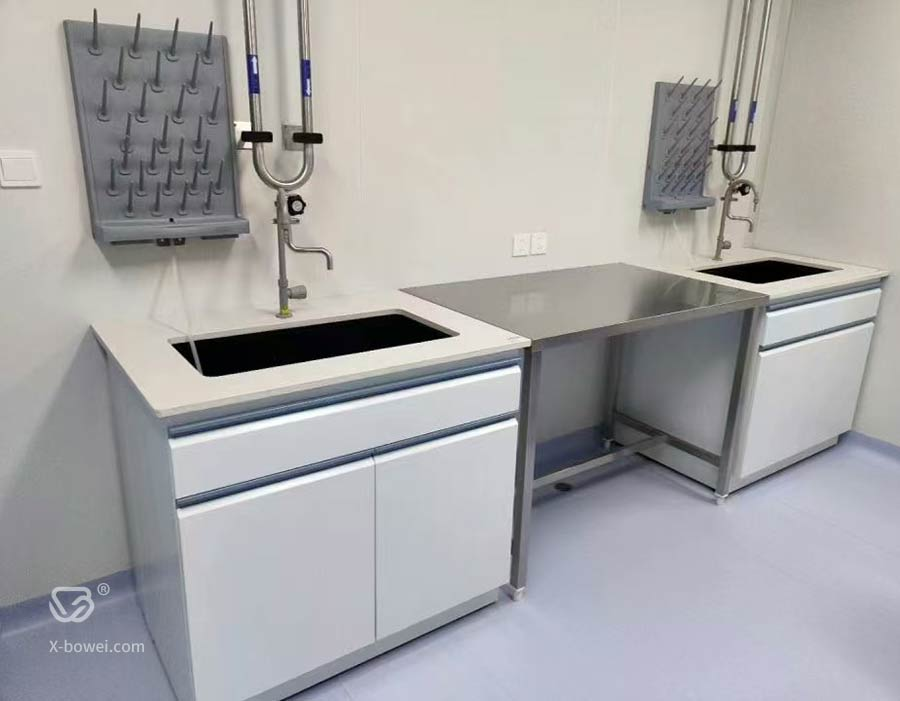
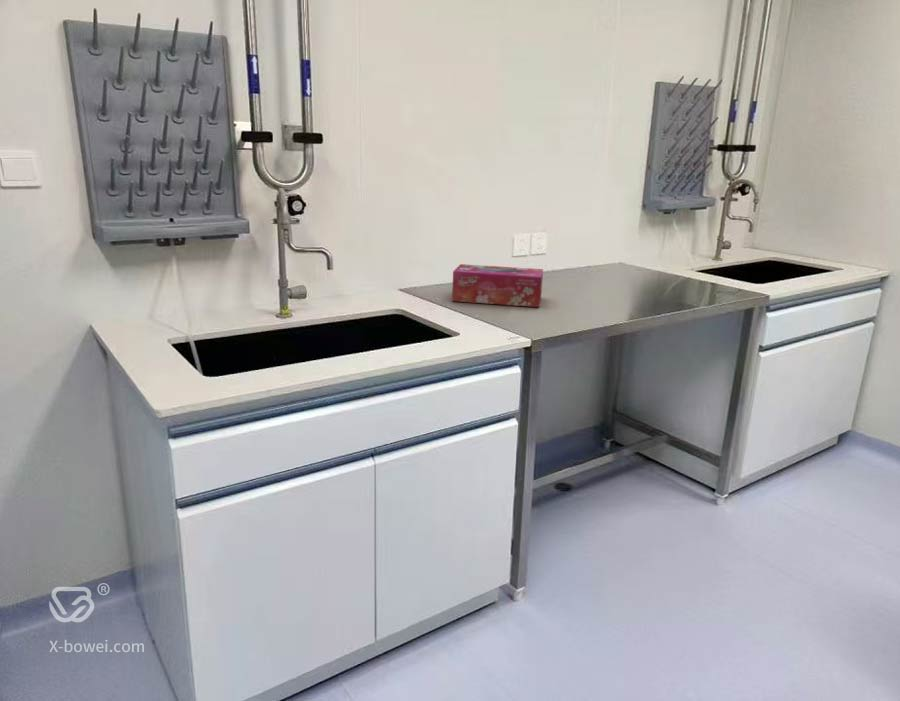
+ tissue box (498, 284)
